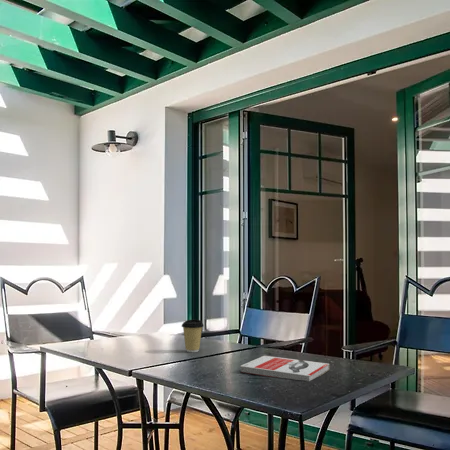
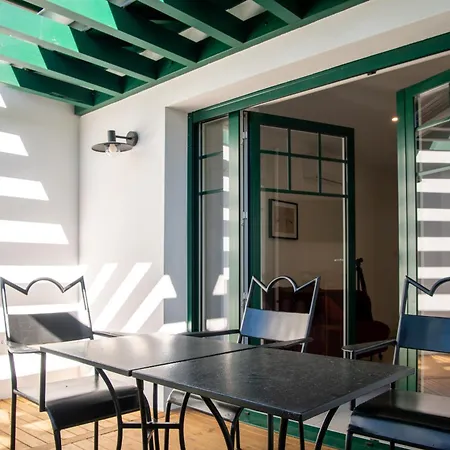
- book (285, 367)
- coffee cup (192, 335)
